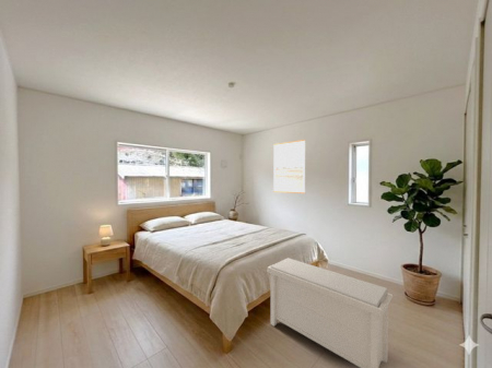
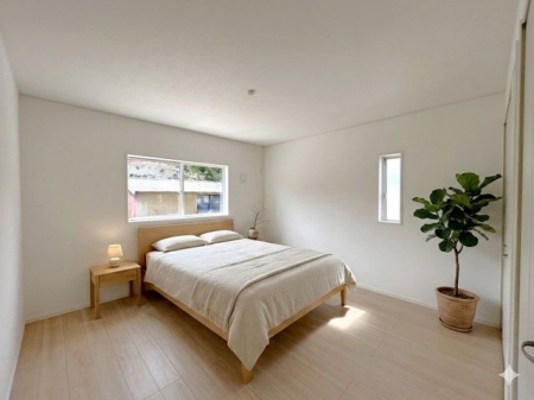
- bench (321, 308)
- wall art (288, 167)
